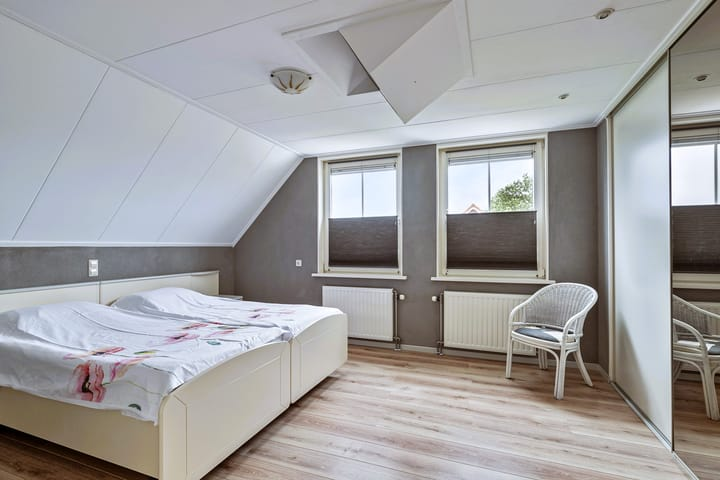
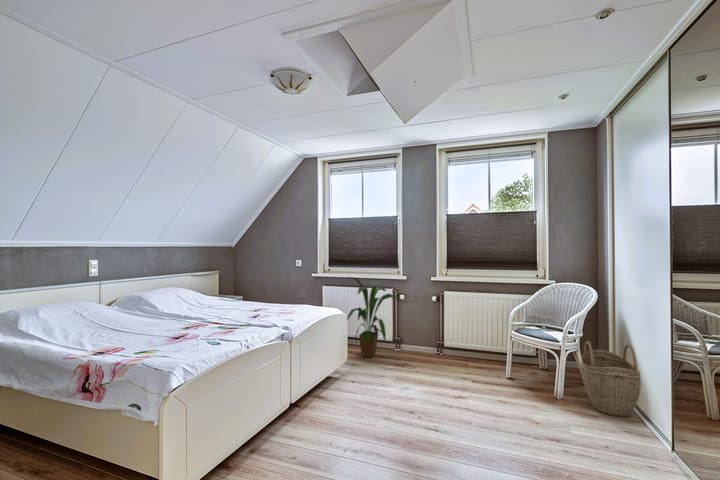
+ house plant (374, 316)
+ woven basket (608, 375)
